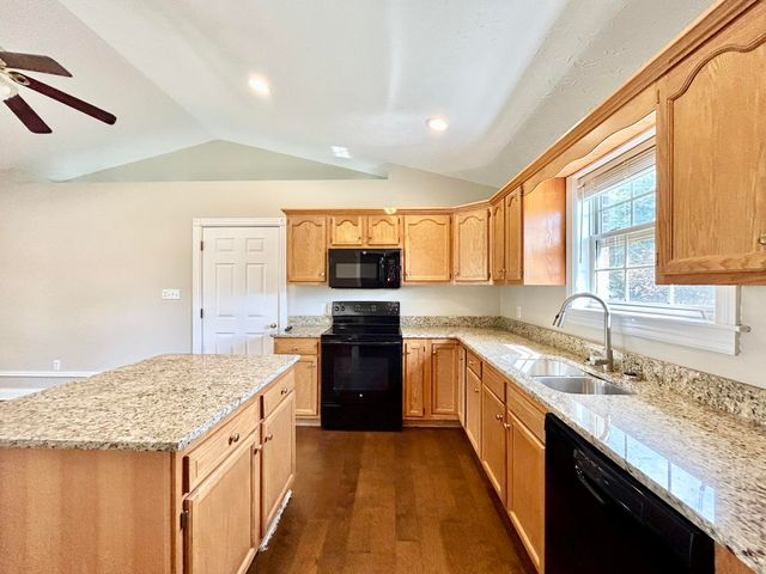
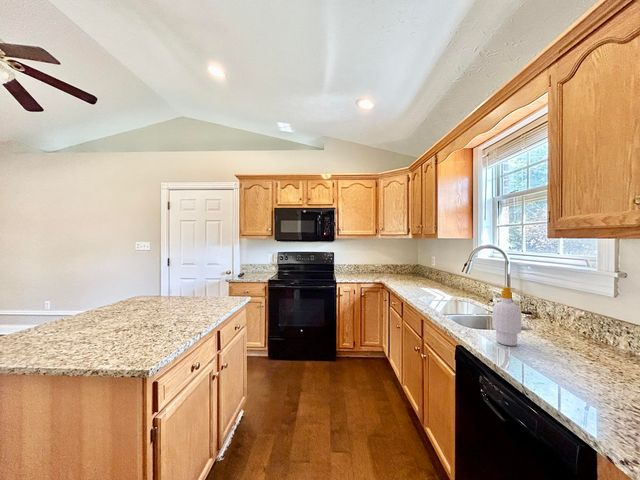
+ soap bottle (506, 315)
